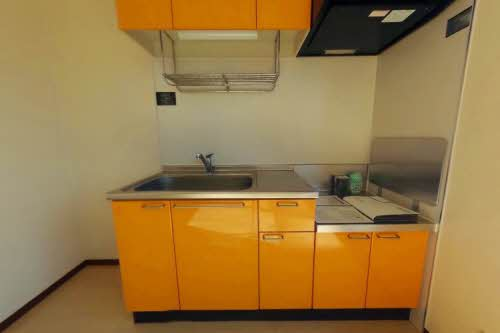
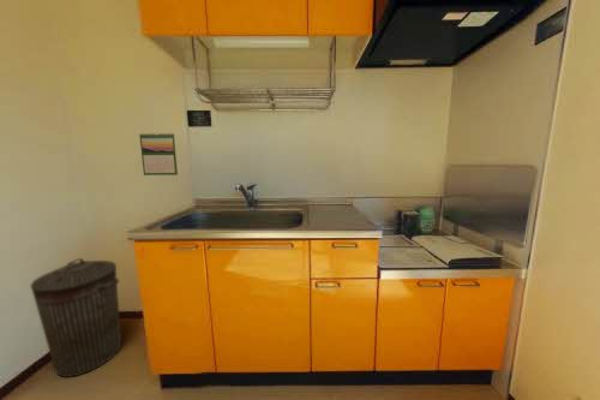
+ trash can (83, 309)
+ calendar (158, 154)
